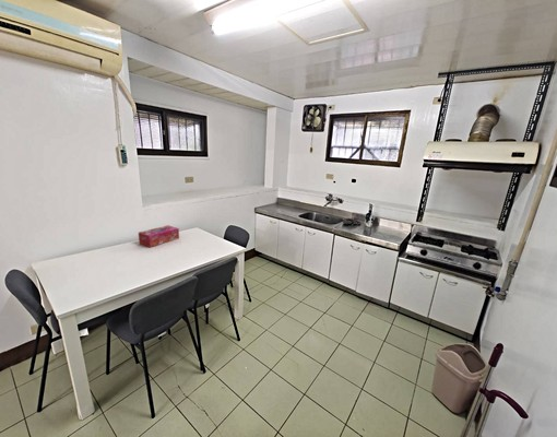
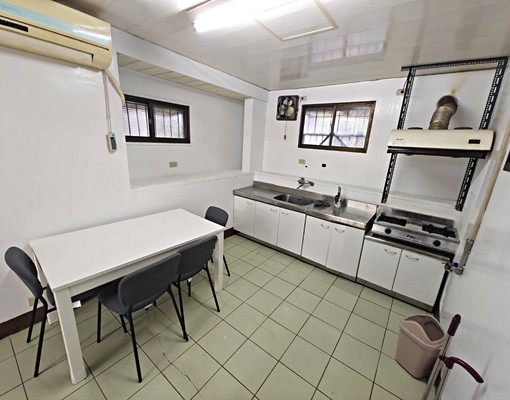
- tissue box (159, 235)
